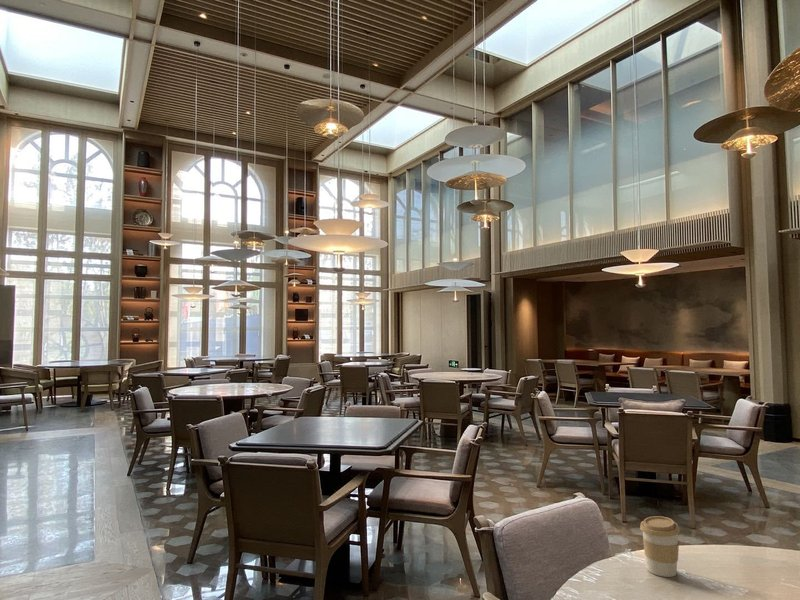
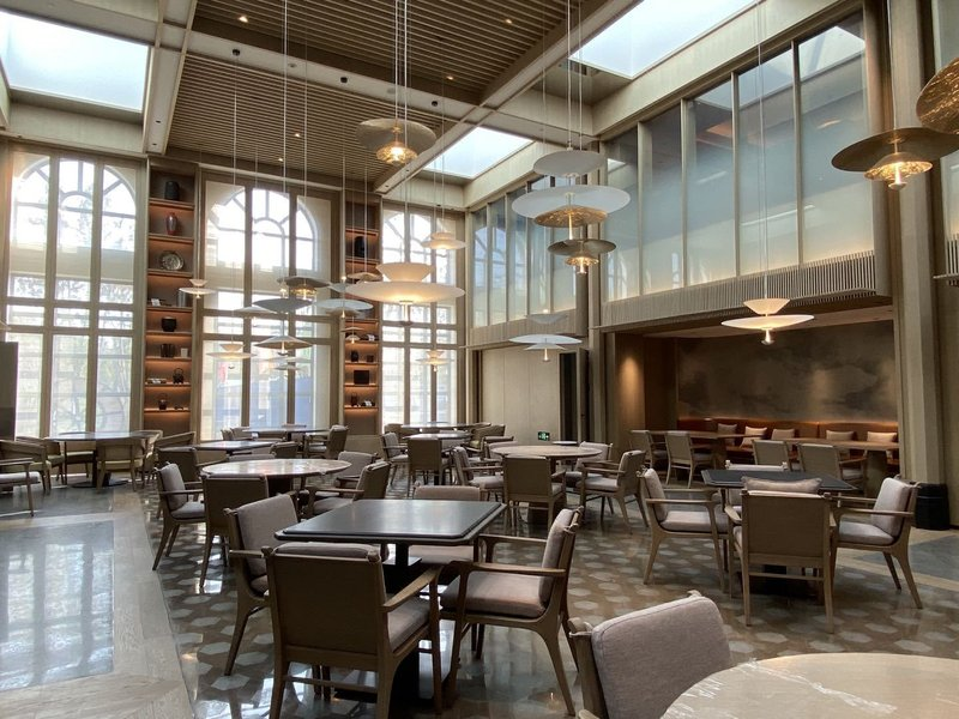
- coffee cup (660, 545)
